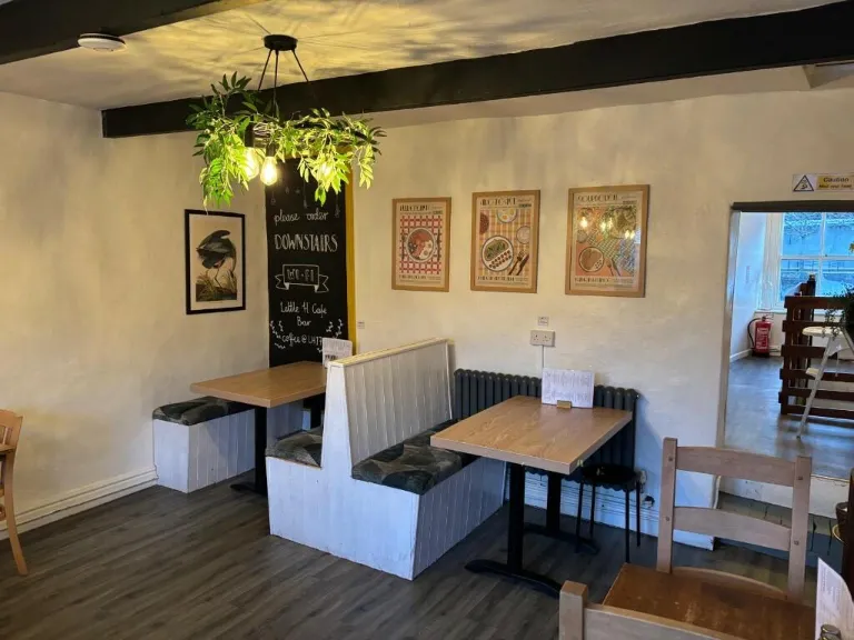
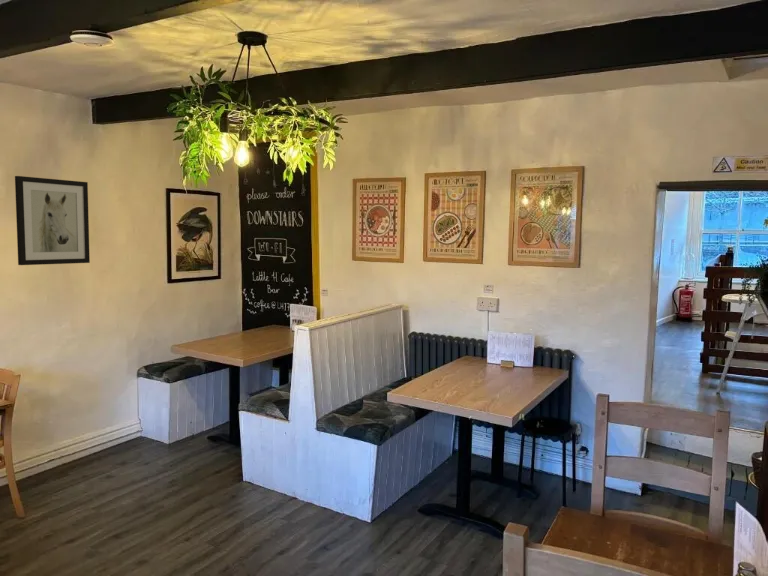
+ wall art (54, 221)
